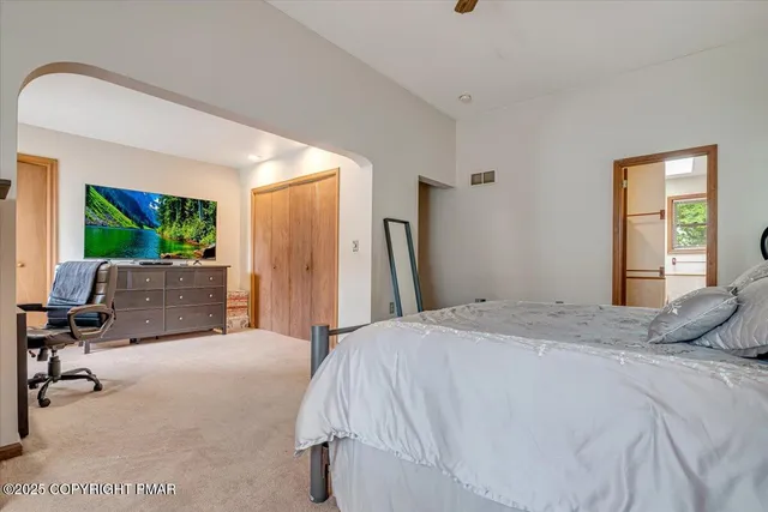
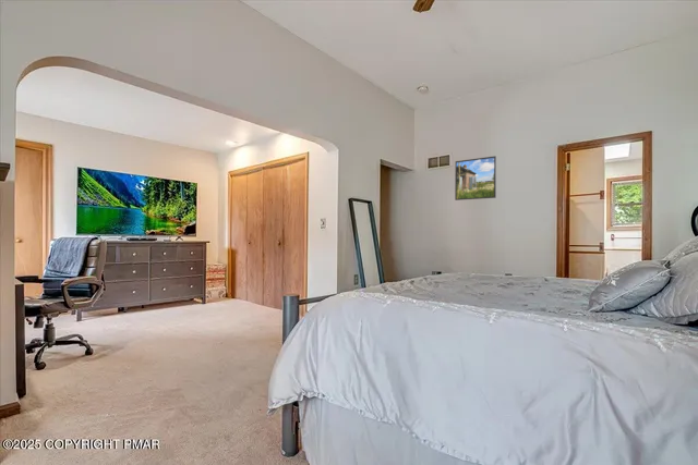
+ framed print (474, 179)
